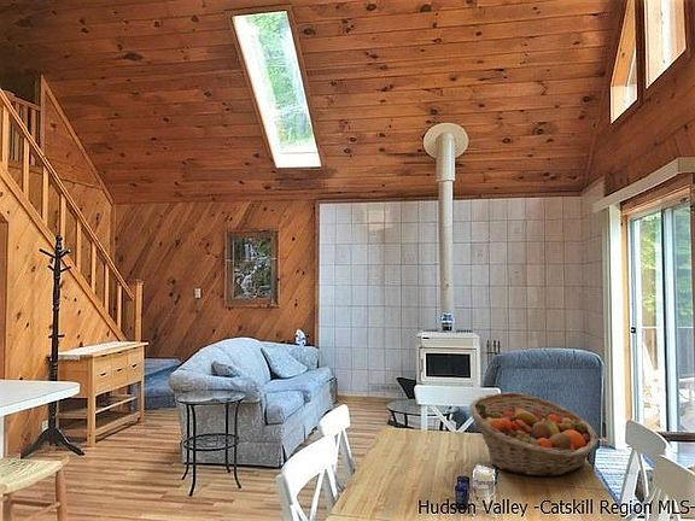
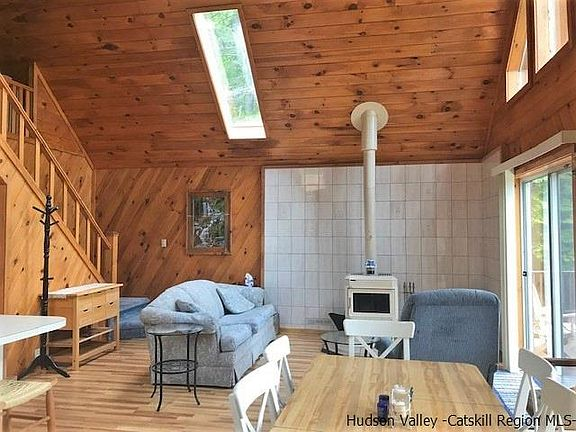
- fruit basket (532, 431)
